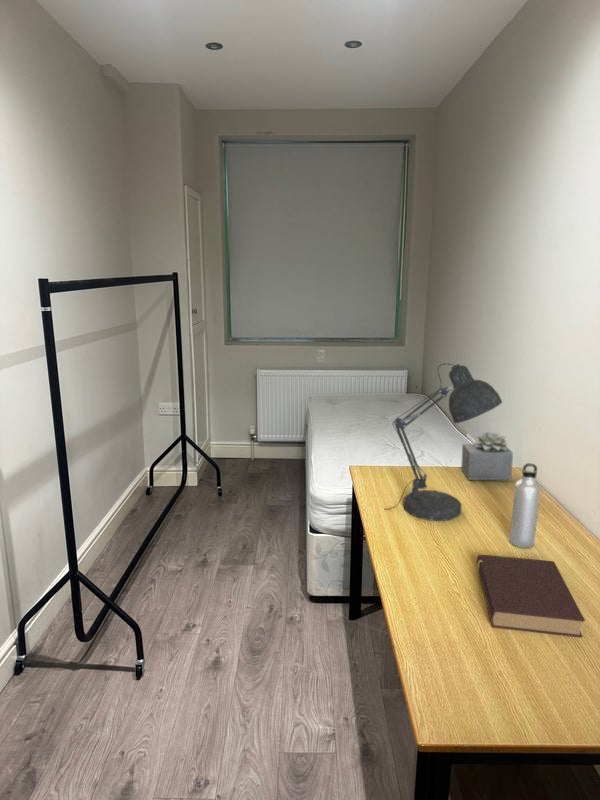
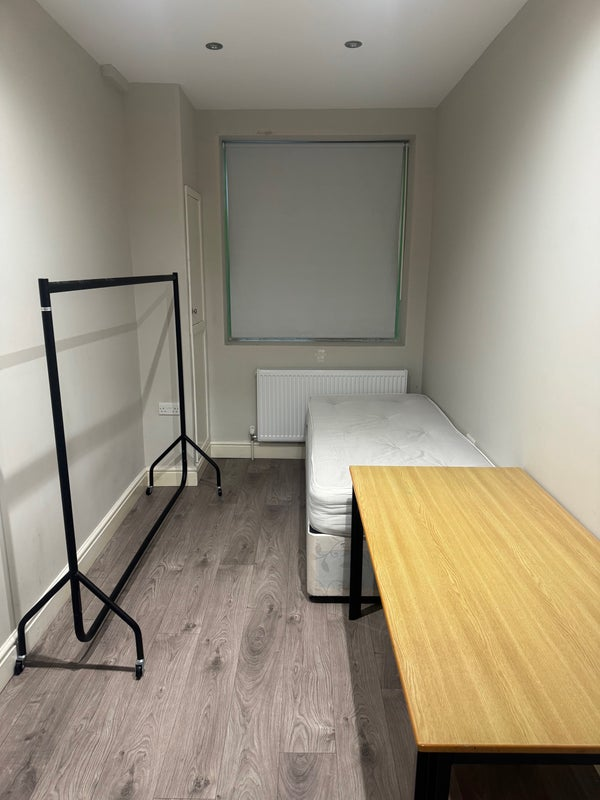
- book (524, 591)
- water bottle (525, 504)
- succulent plant (487, 453)
- desk lamp (454, 422)
